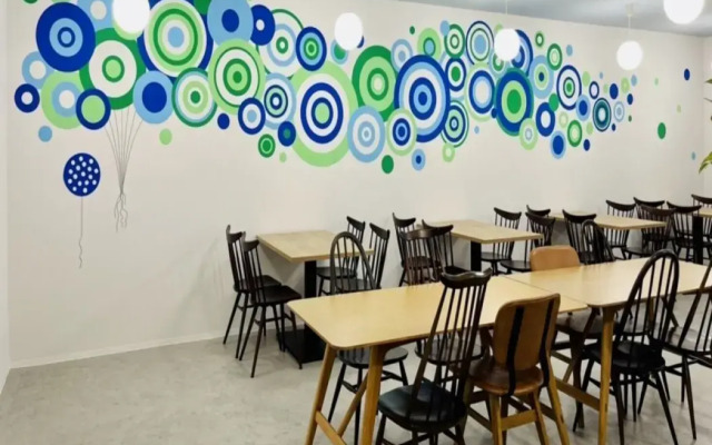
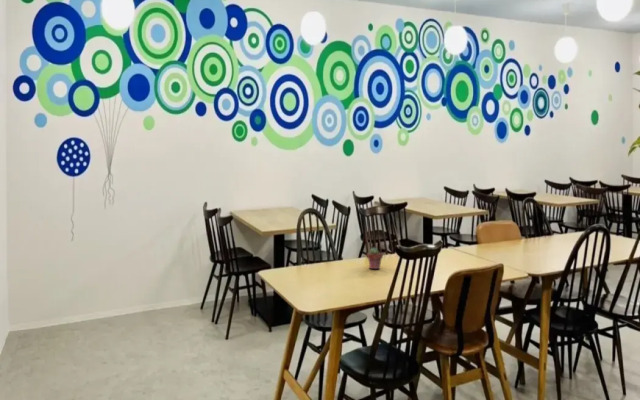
+ potted succulent (374, 257)
